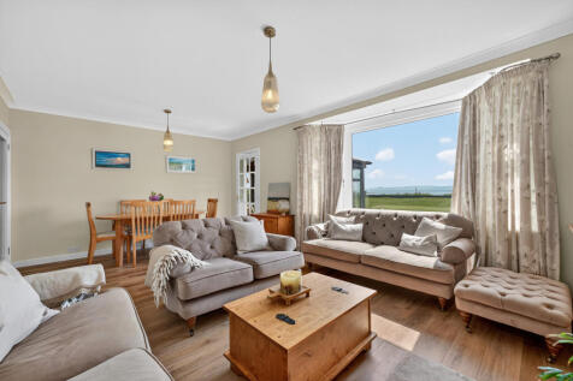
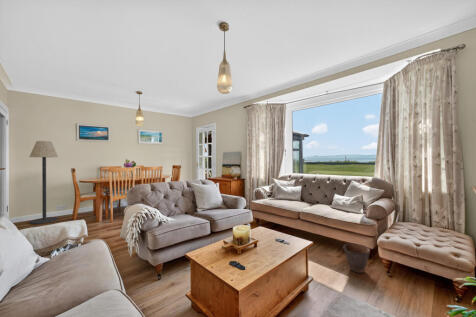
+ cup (356, 258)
+ floor lamp (44, 181)
